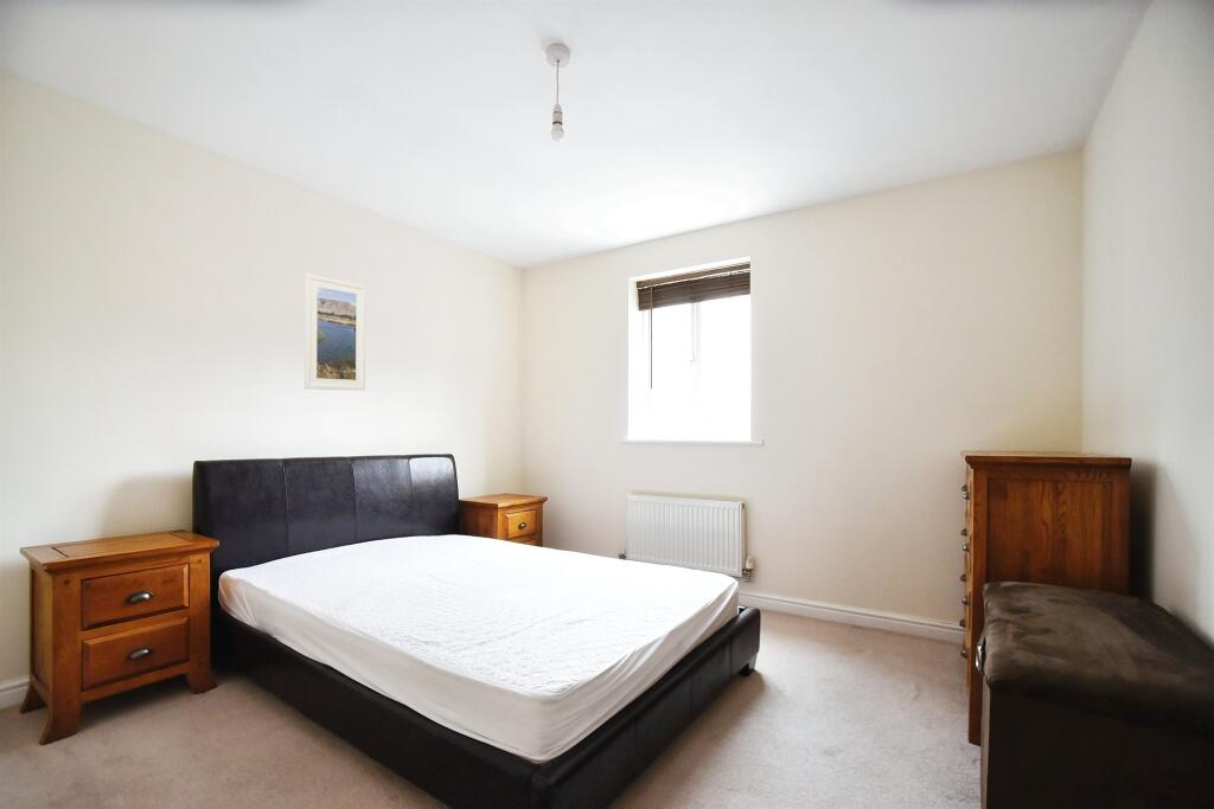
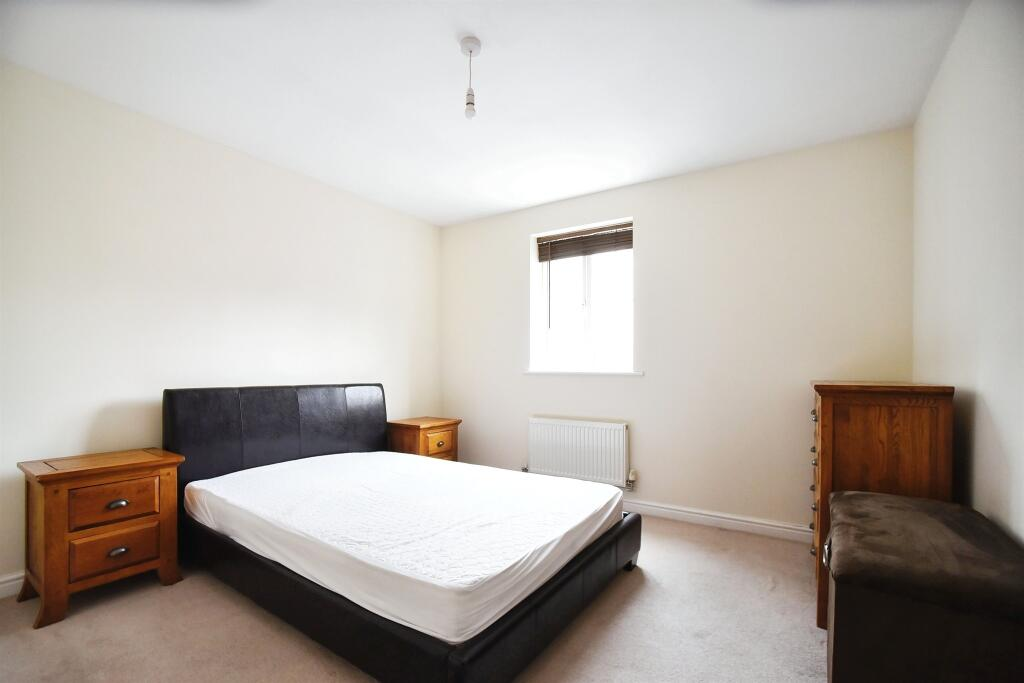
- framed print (336, 334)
